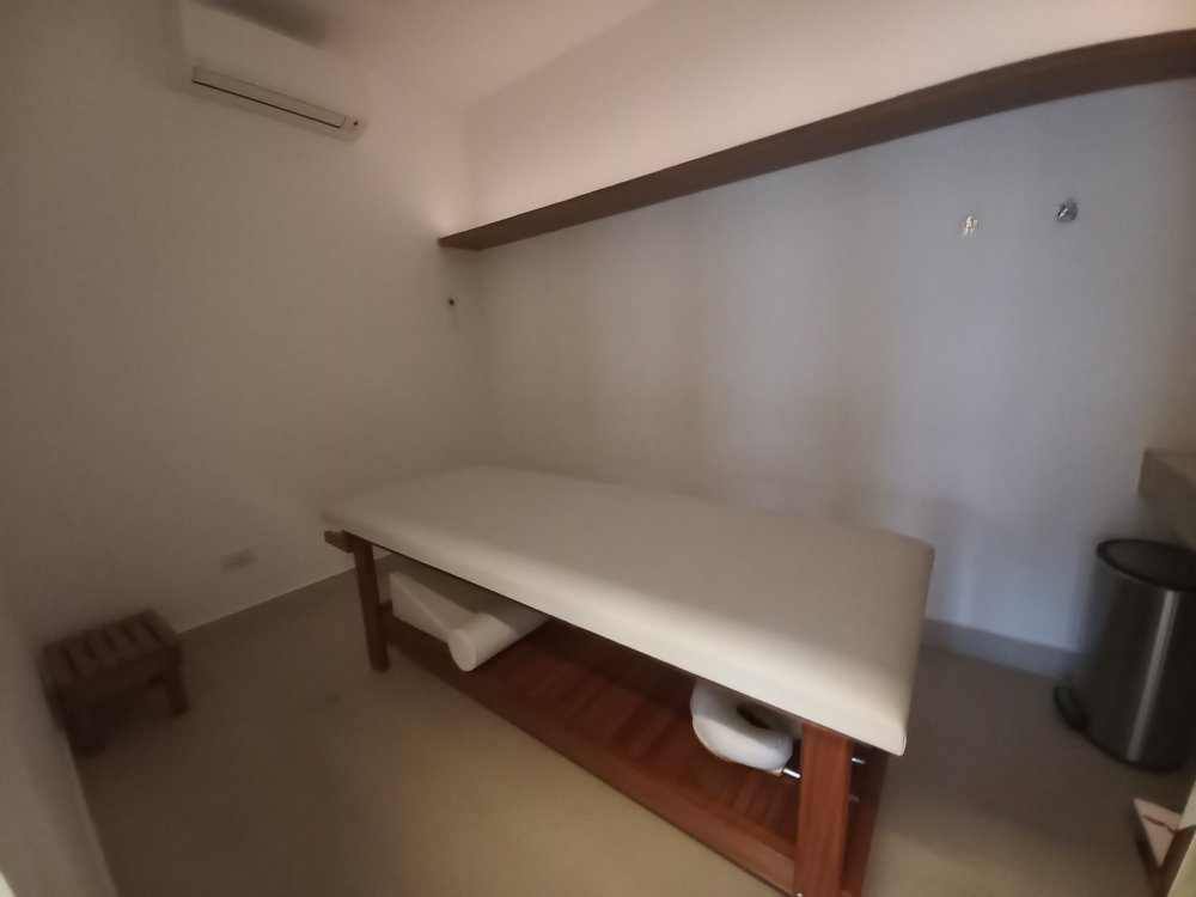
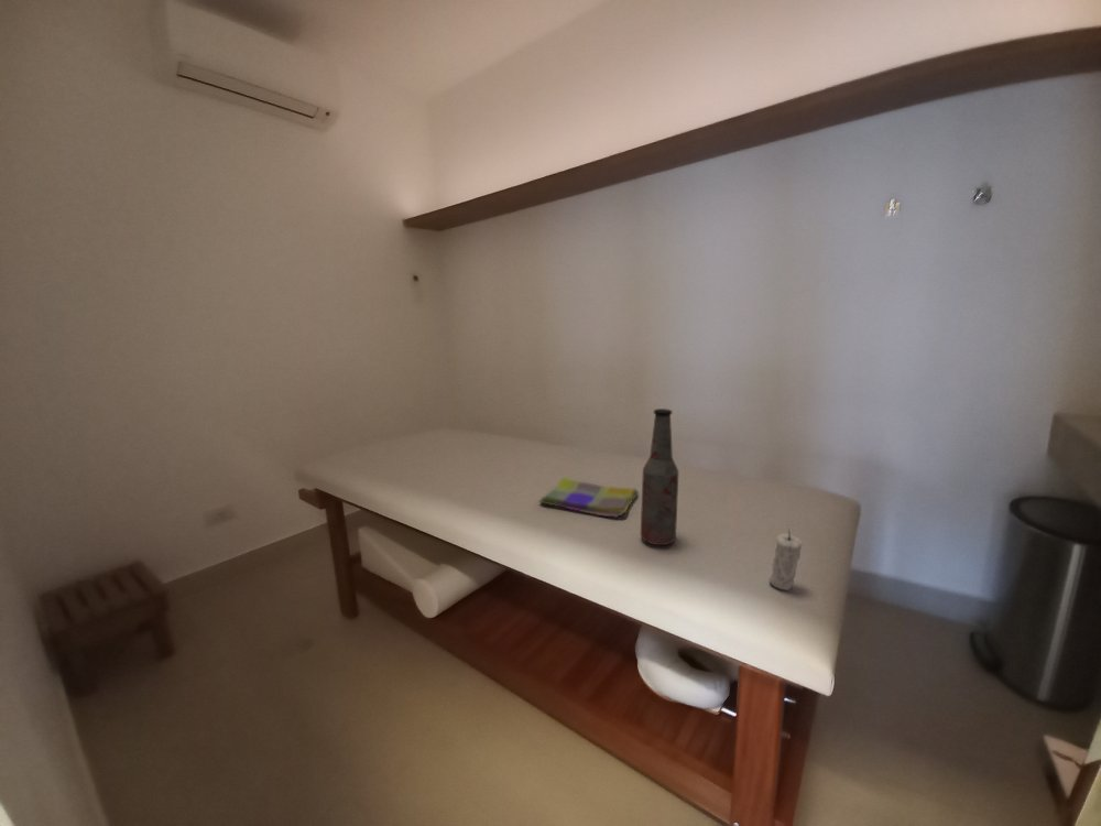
+ candle (786, 556)
+ dish towel (590, 494)
+ bottle (659, 477)
